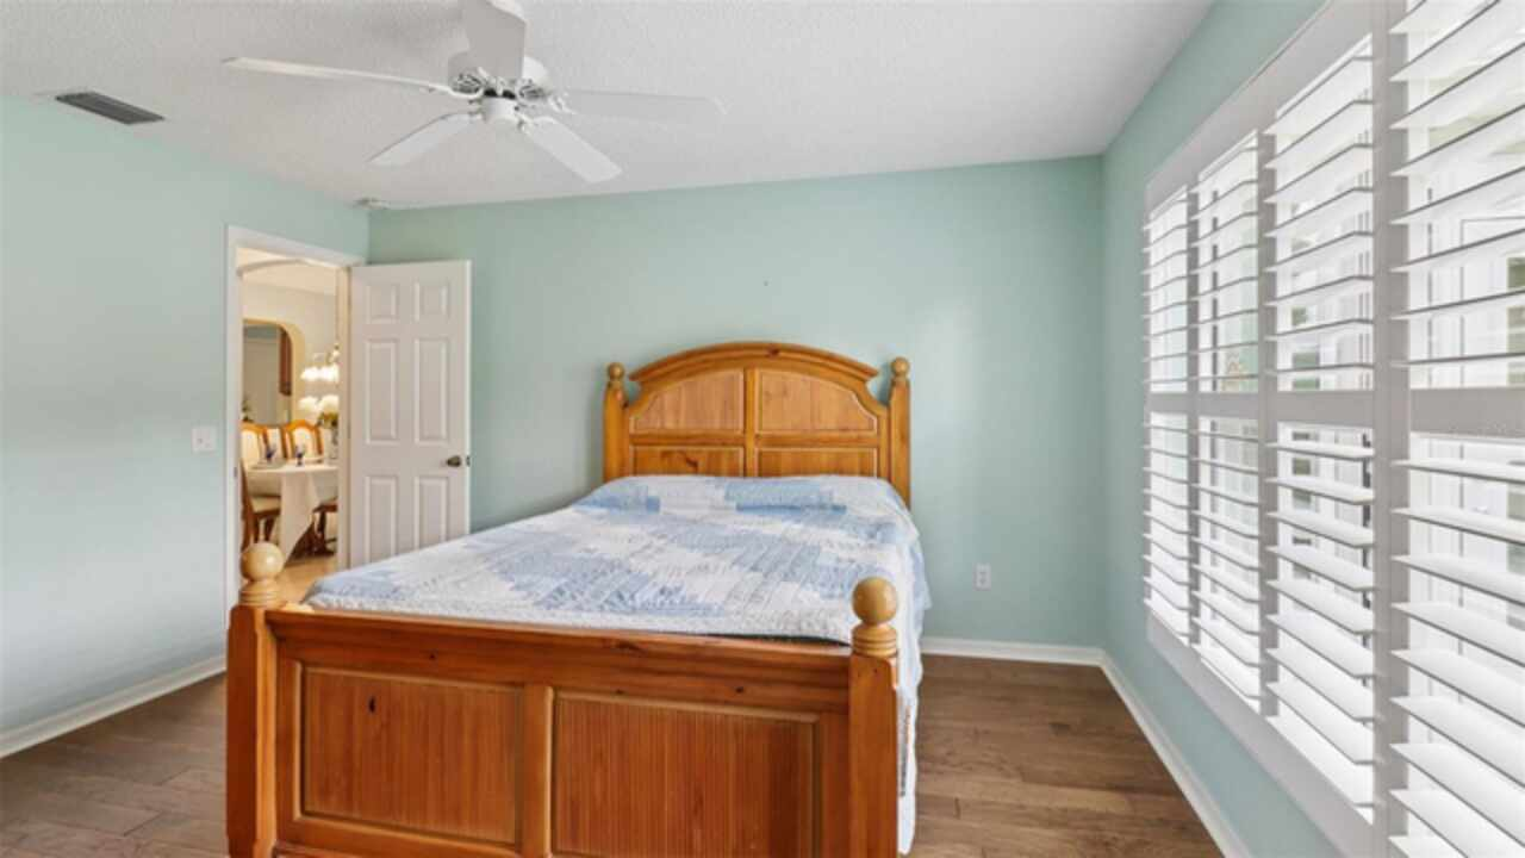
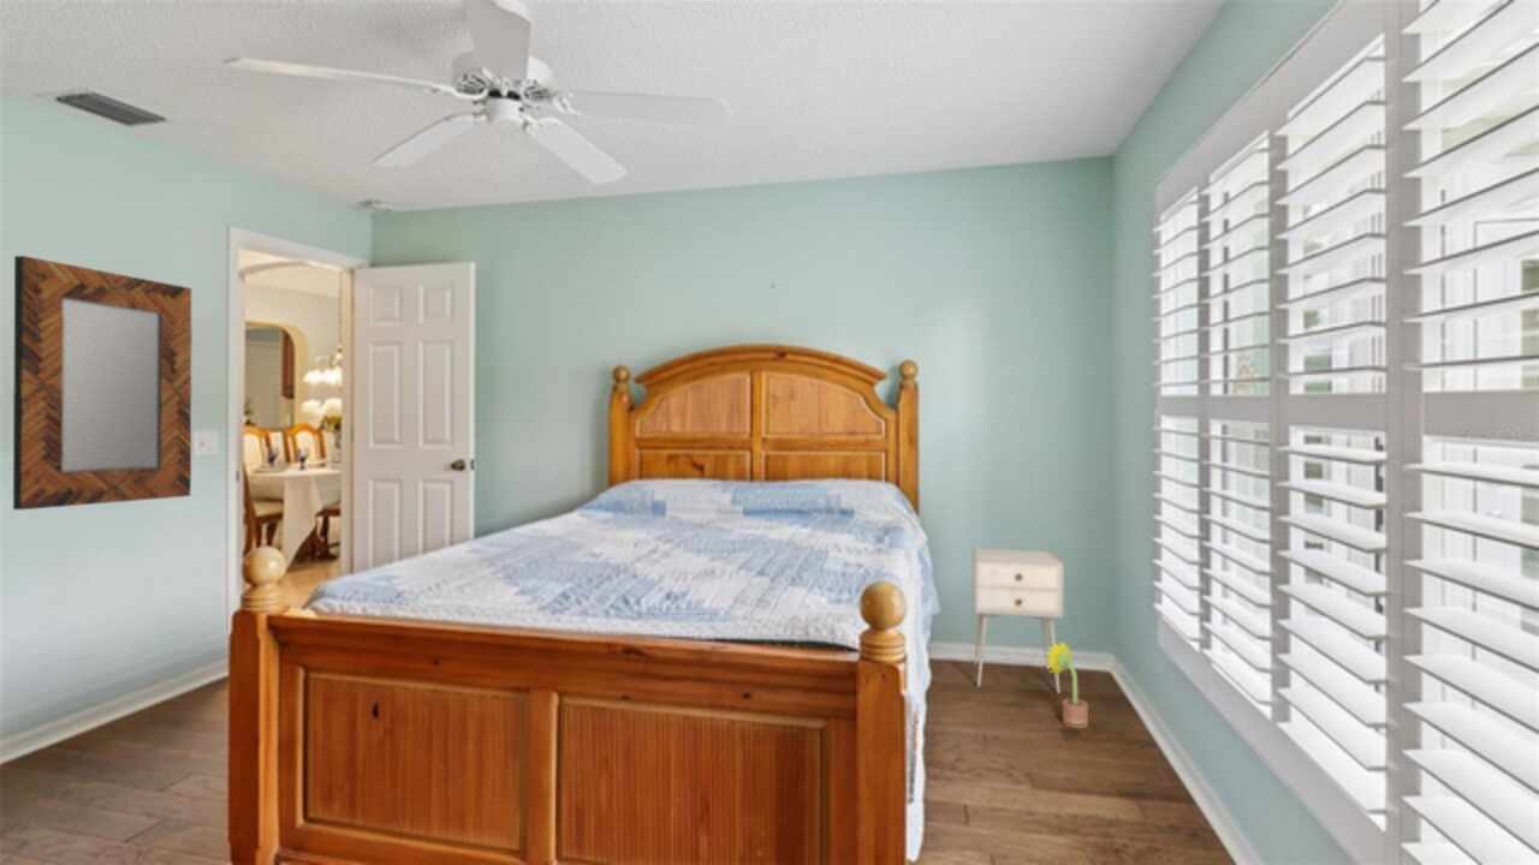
+ home mirror (111, 387)
+ nightstand (1015, 614)
+ decorative plant (1072, 682)
